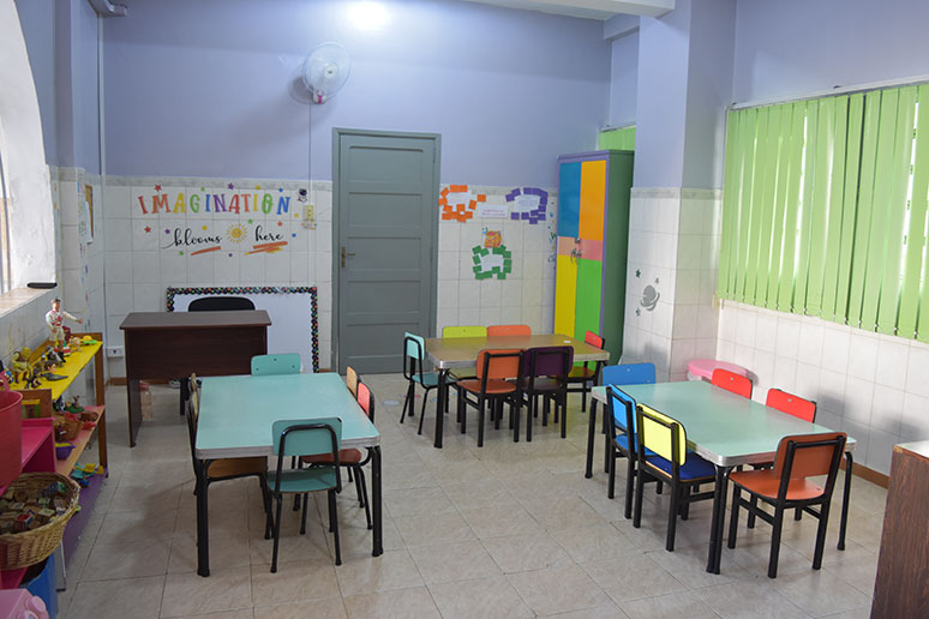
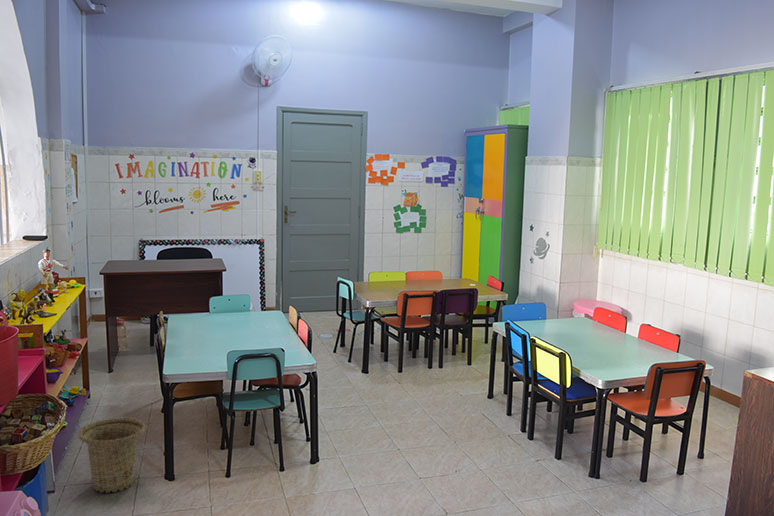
+ basket (112, 456)
